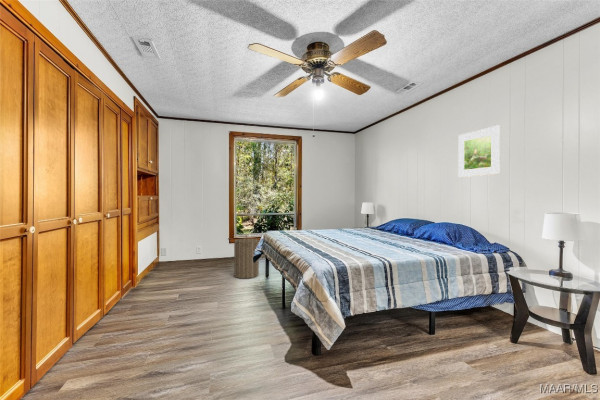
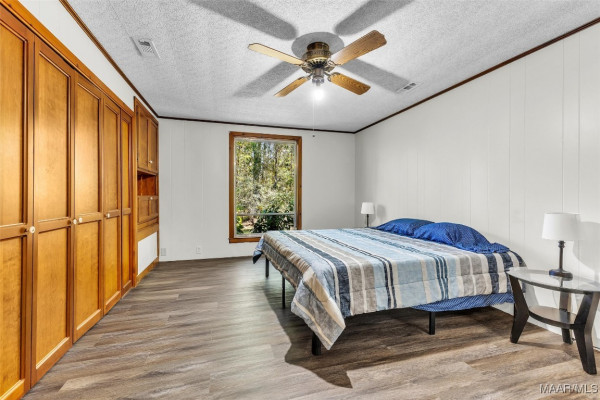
- laundry hamper (246, 254)
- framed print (477, 153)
